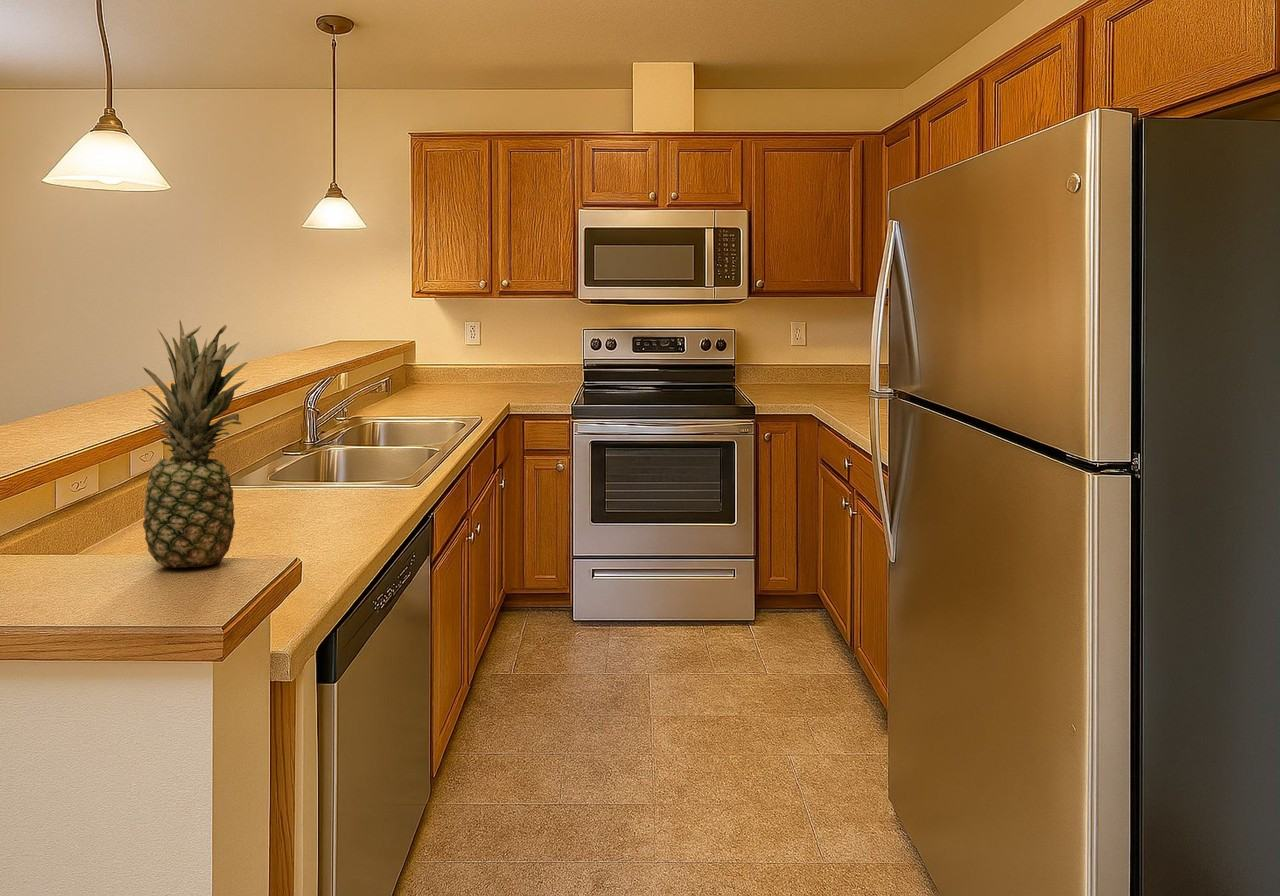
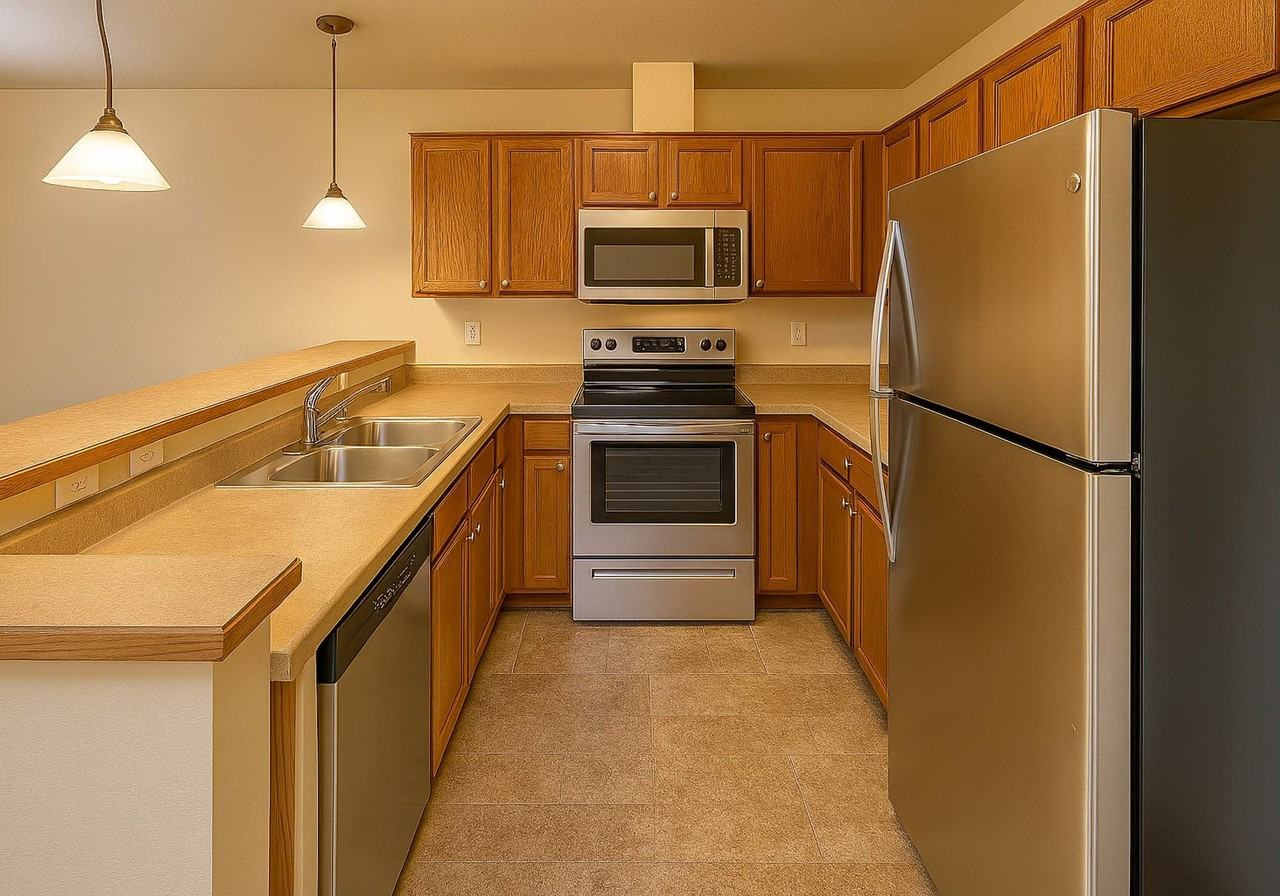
- fruit (194, 442)
